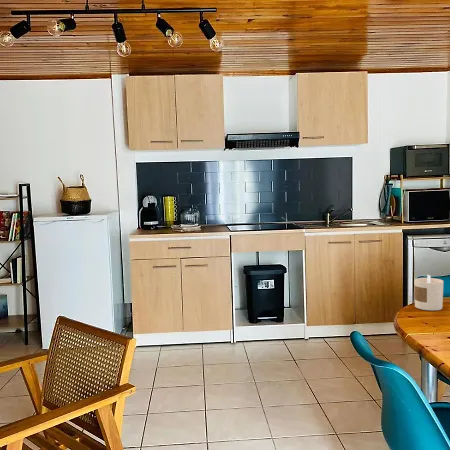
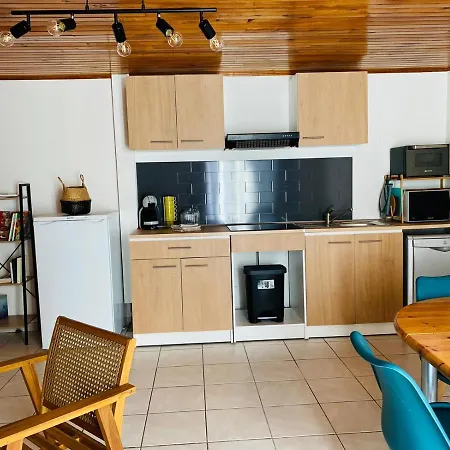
- candle (428, 291)
